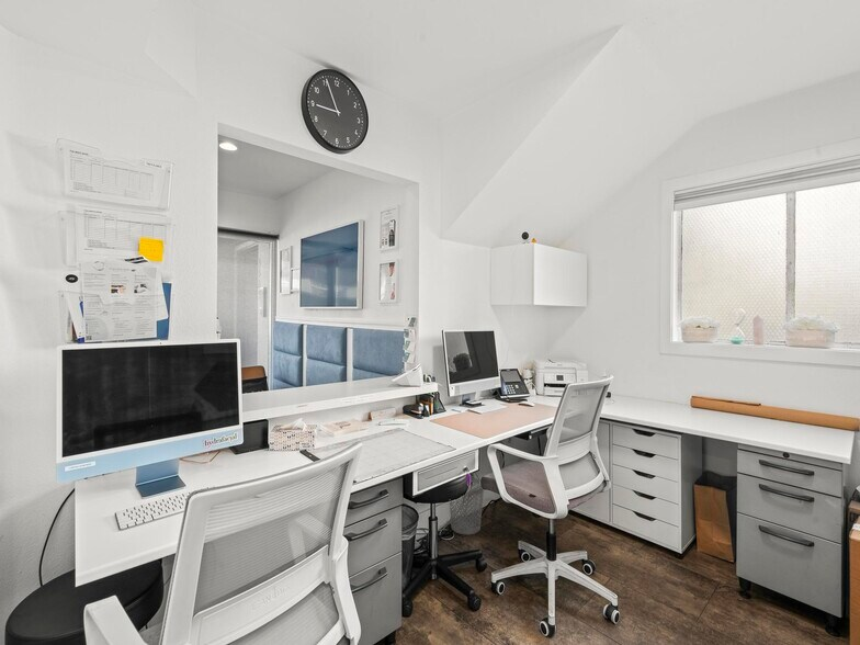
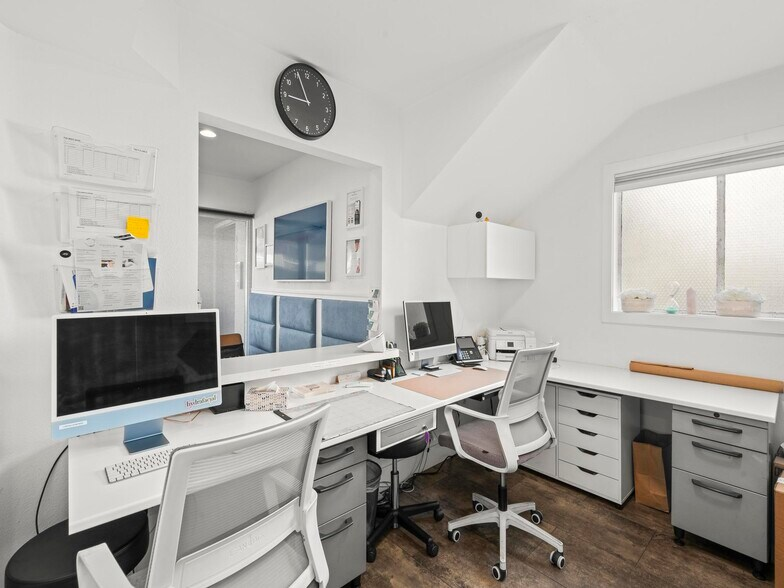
- wastebasket (465, 505)
